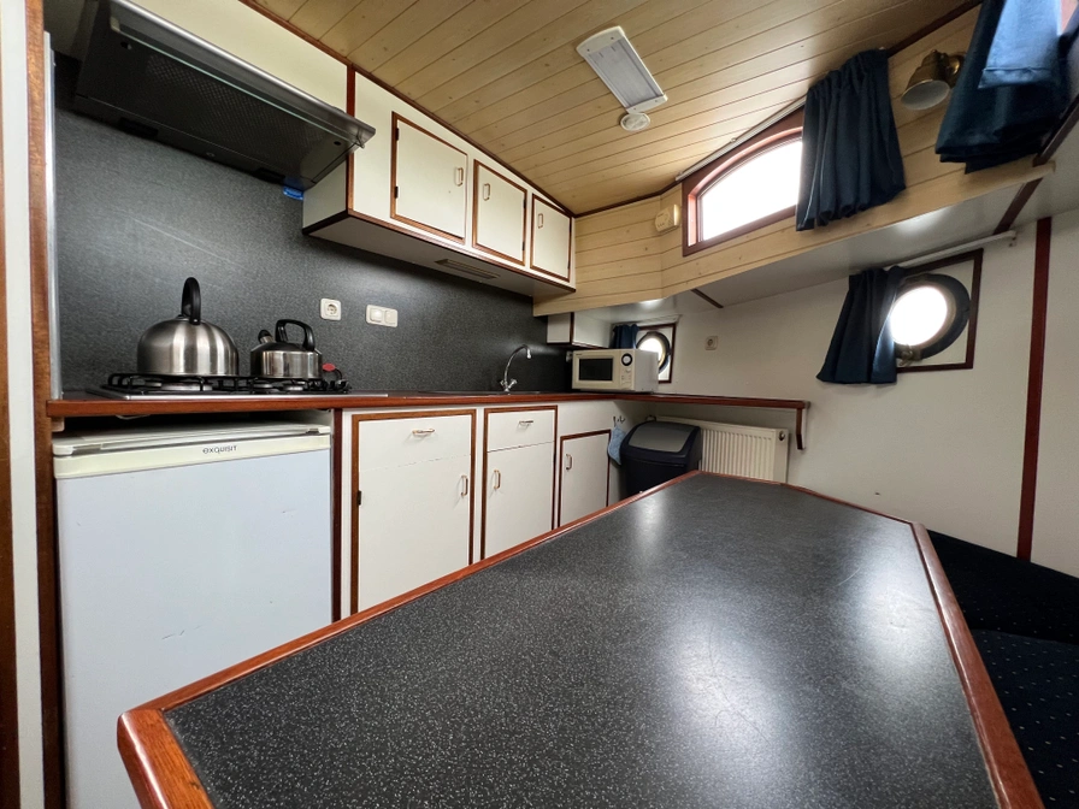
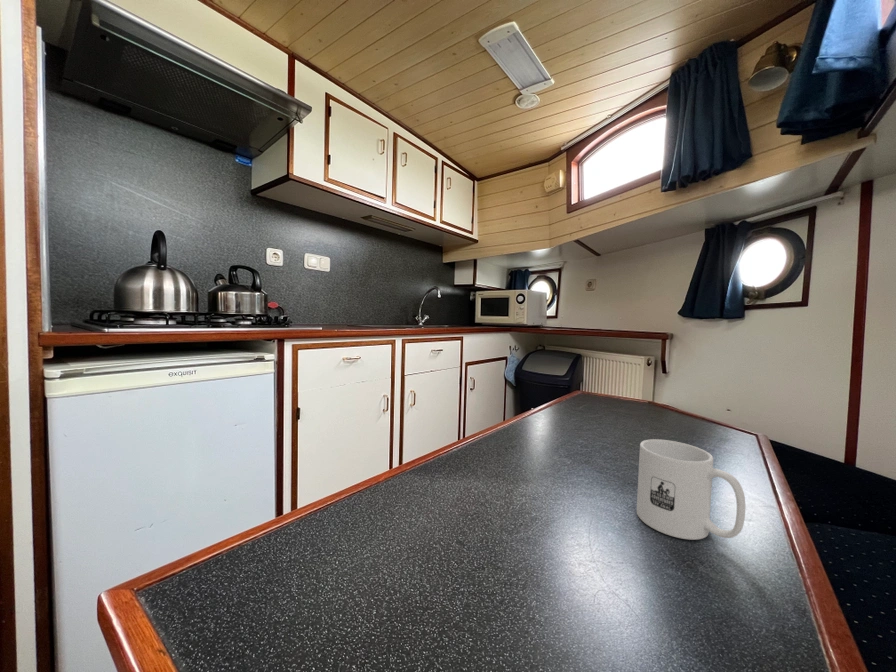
+ mug (687, 490)
